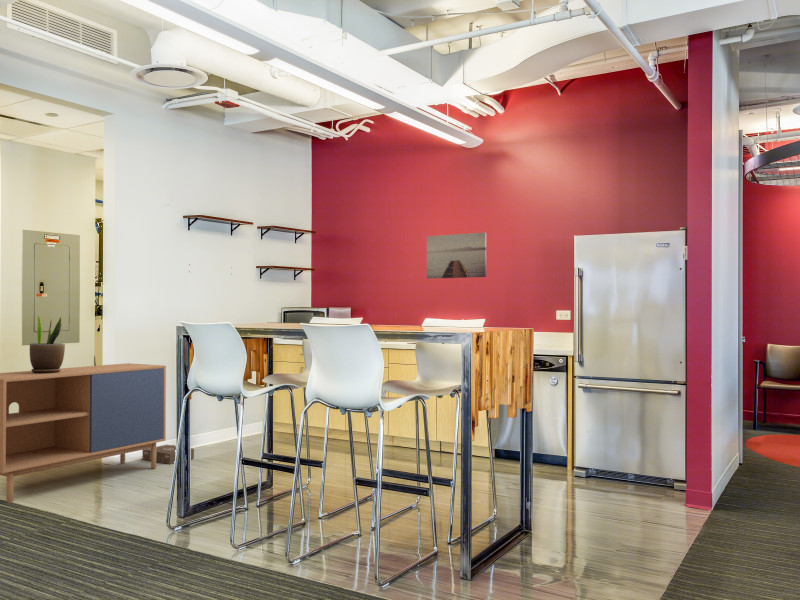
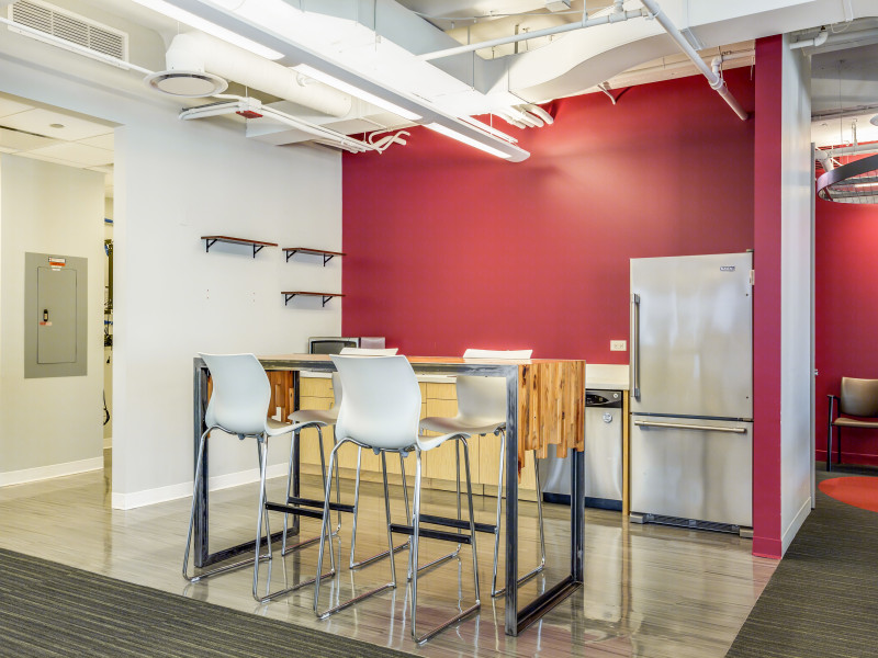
- potted plant (47, 342)
- wall art (455, 256)
- storage cabinet (73, 425)
- ammunition box (168, 453)
